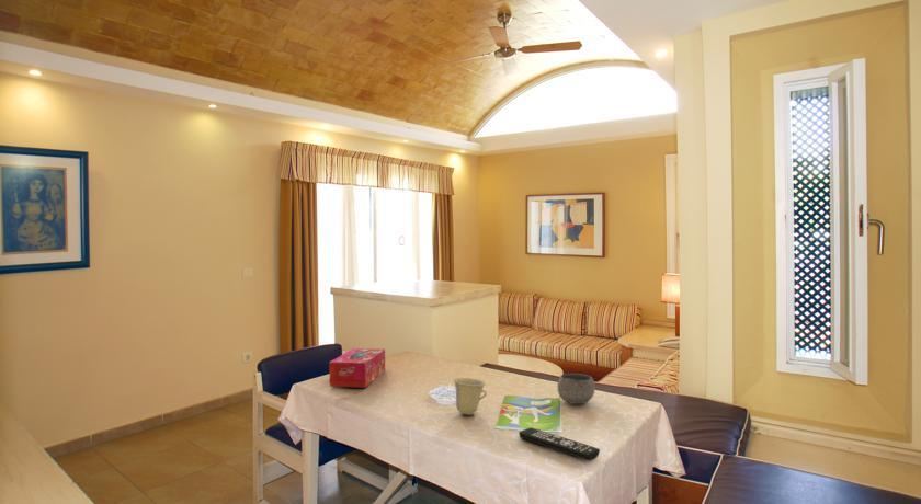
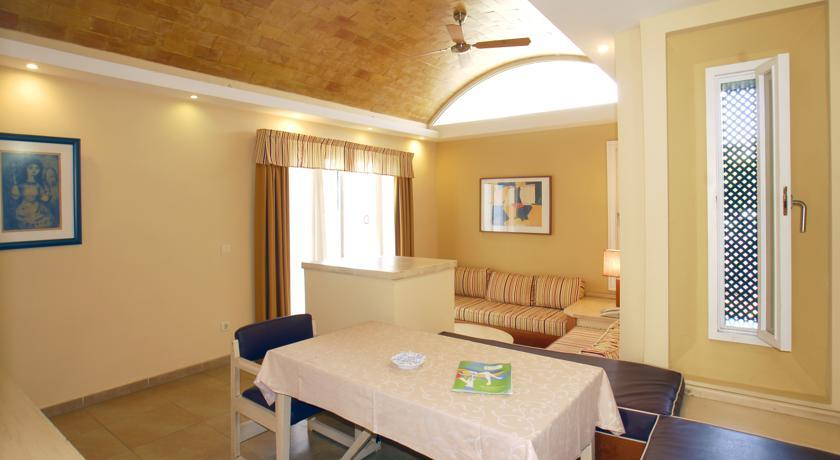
- bowl (576, 389)
- cup (469, 396)
- remote control (557, 443)
- tissue box (359, 366)
